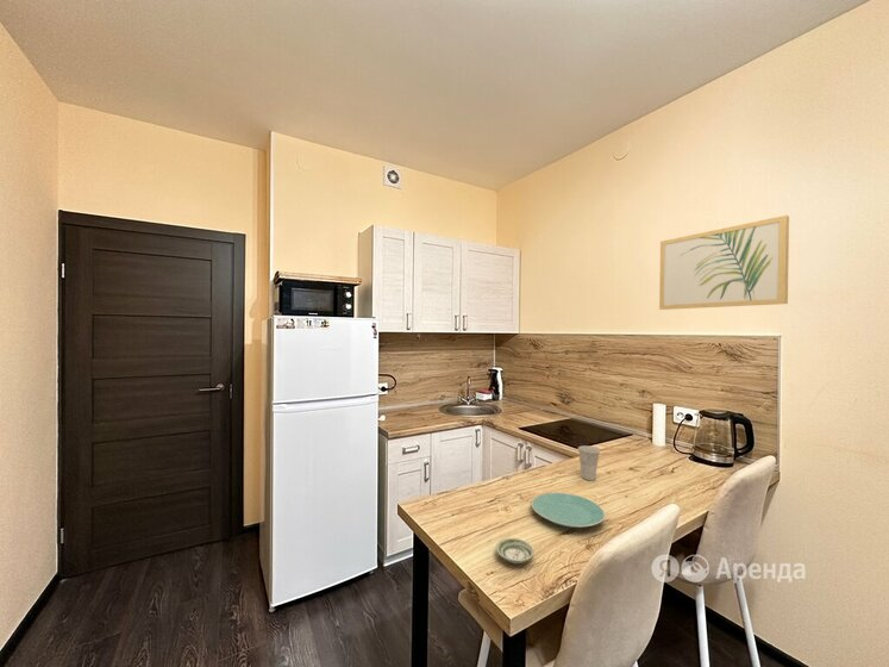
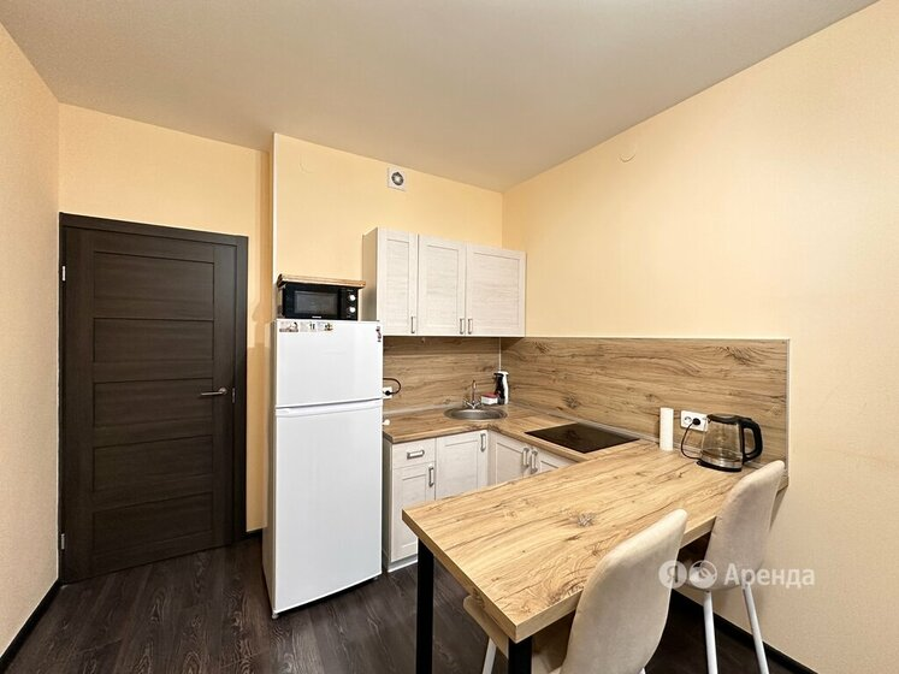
- cup (588, 462)
- saucer (514, 553)
- wall art (715, 268)
- plate (566, 511)
